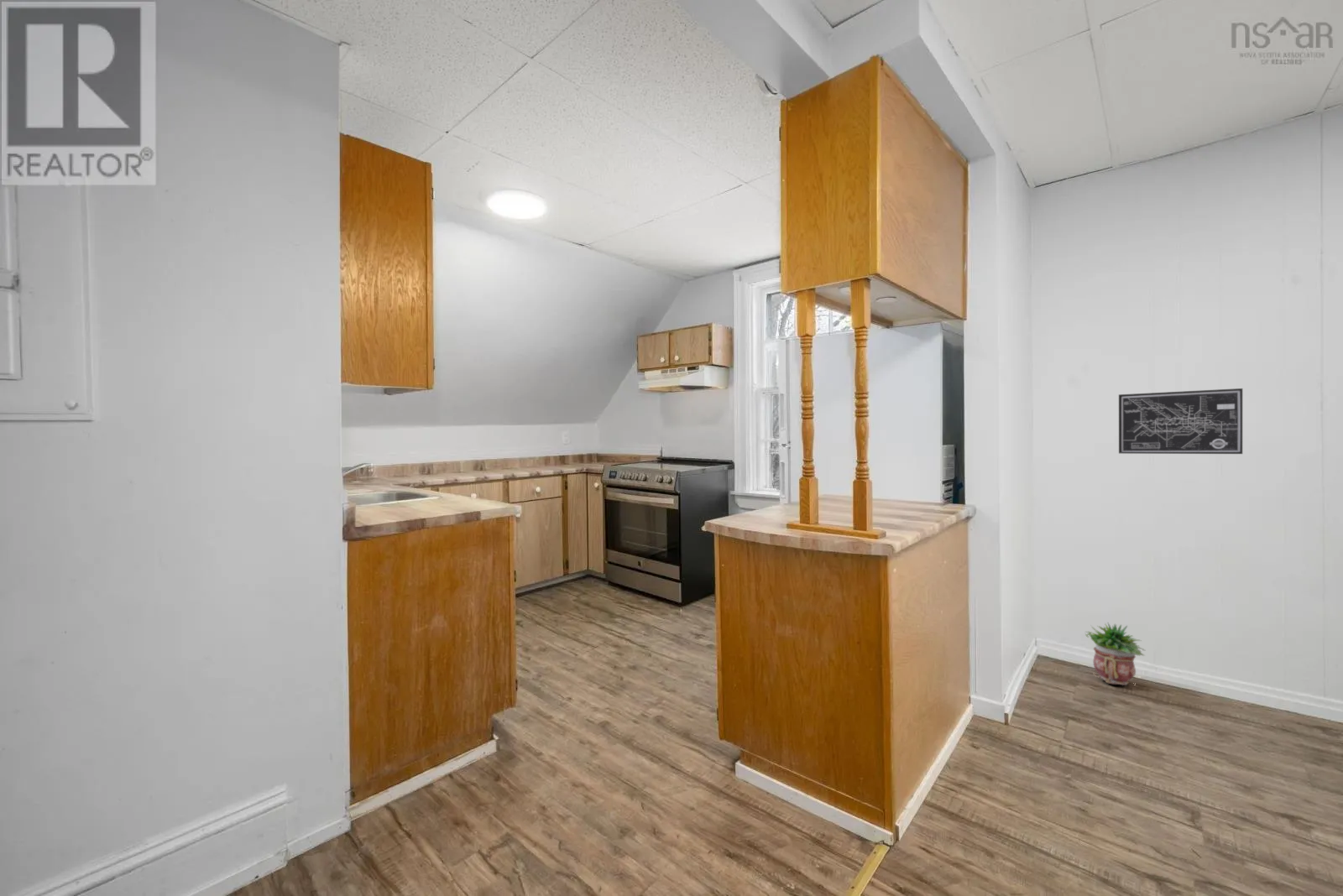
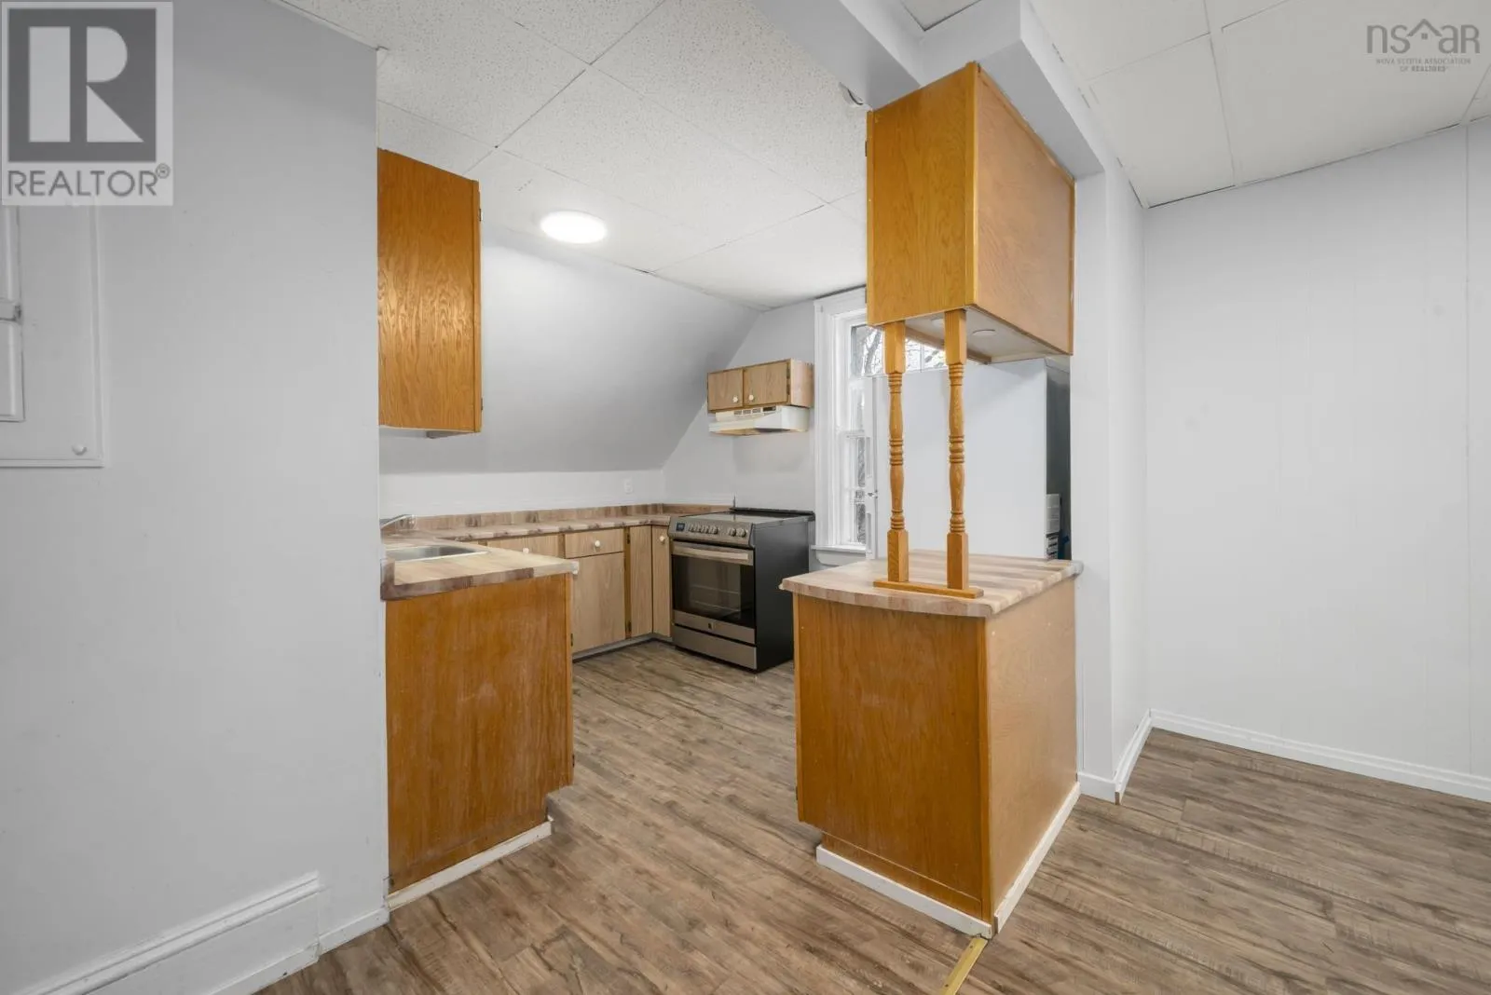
- wall art (1177, 422)
- potted plant (1114, 651)
